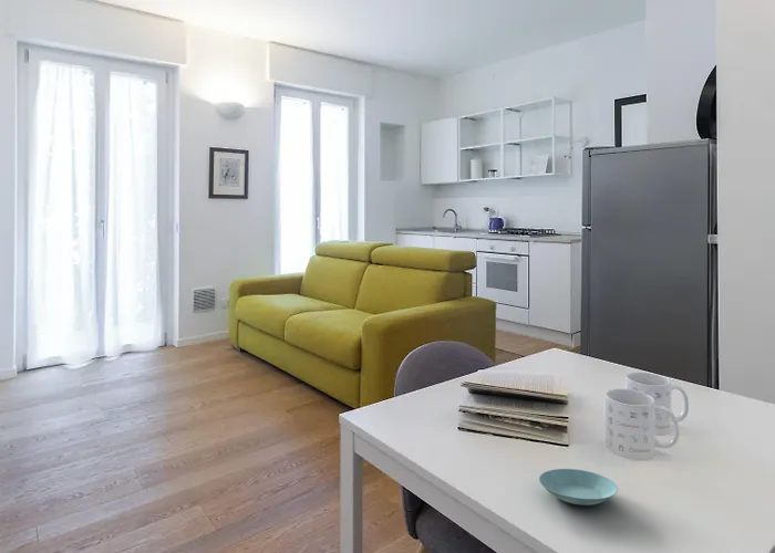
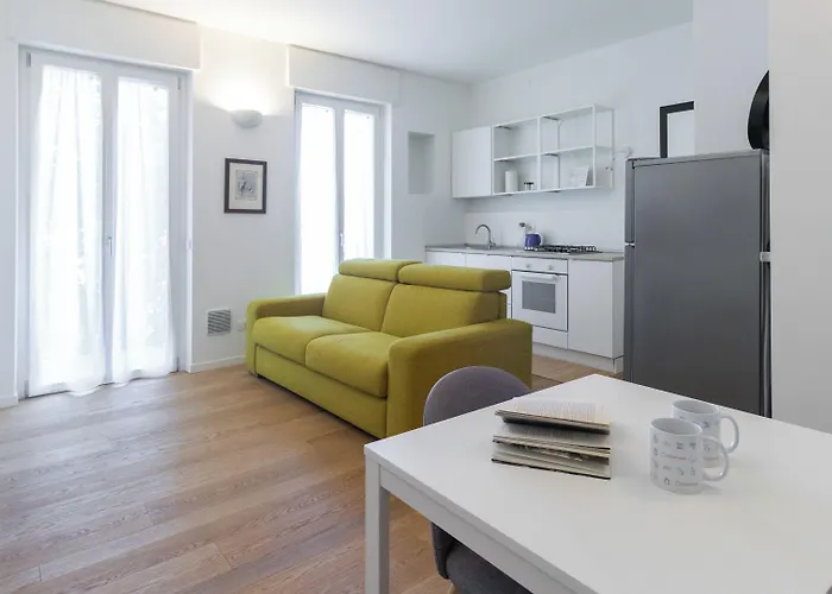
- saucer (577, 489)
